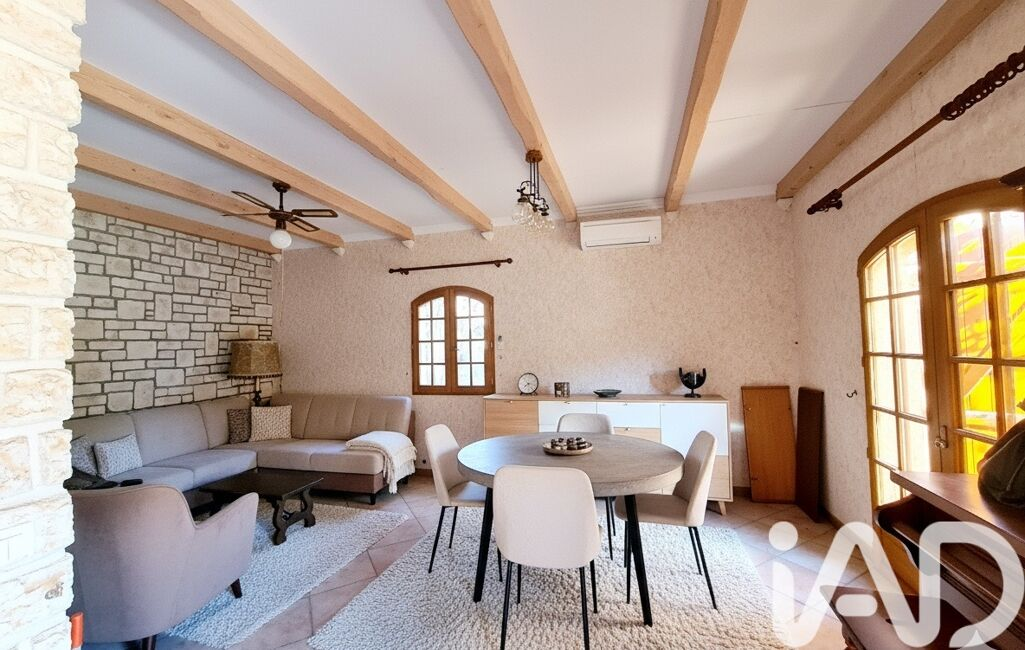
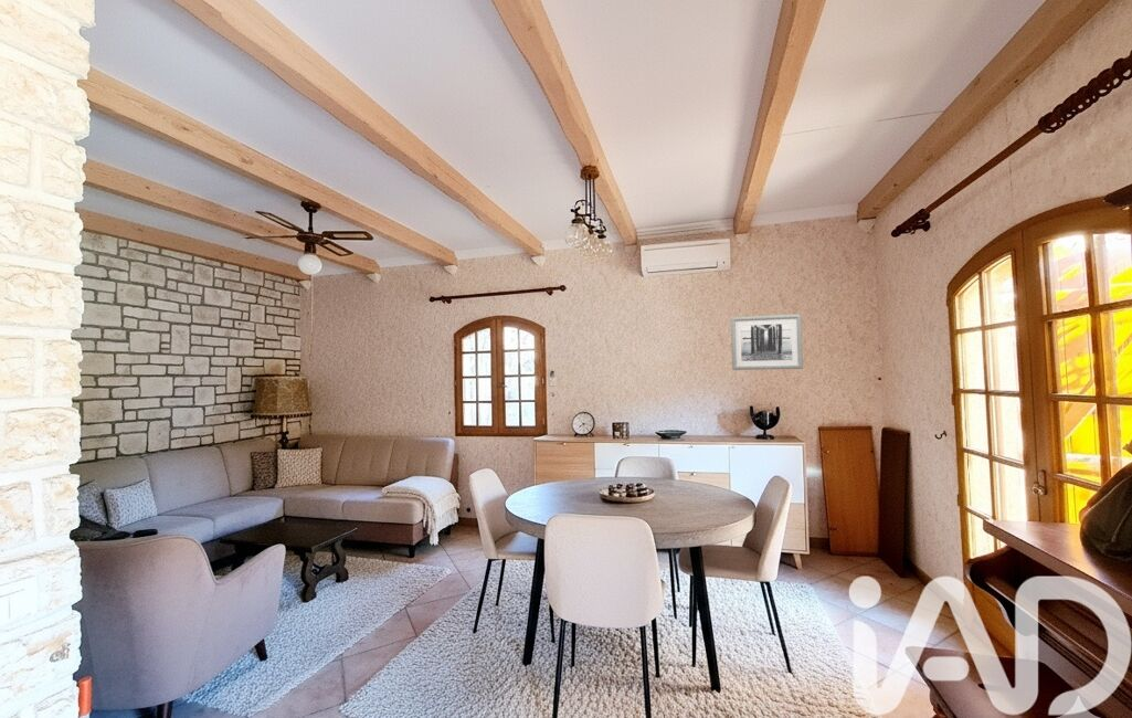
+ wall art (765, 342)
